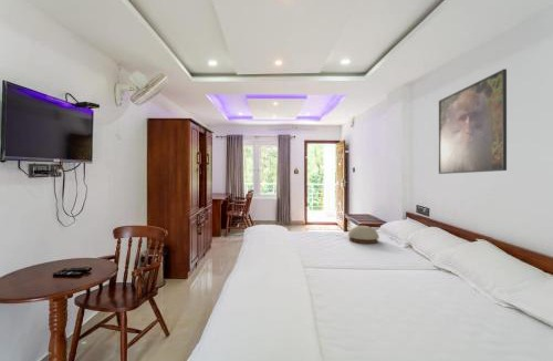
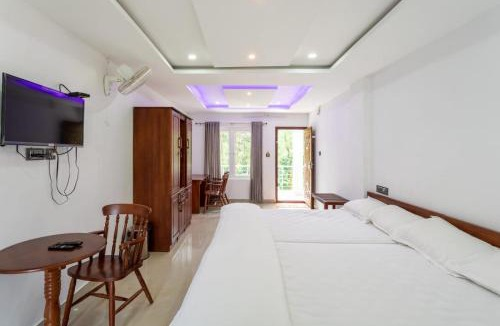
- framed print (467, 130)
- cushion (363, 233)
